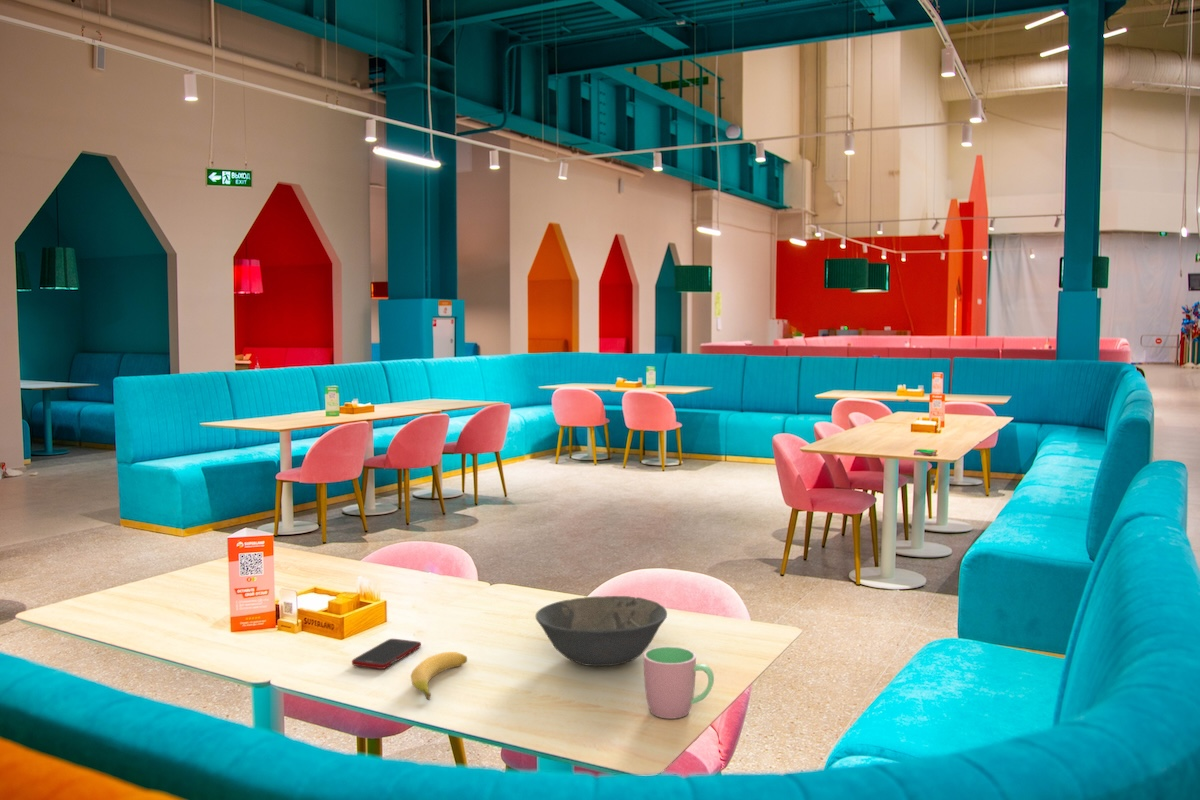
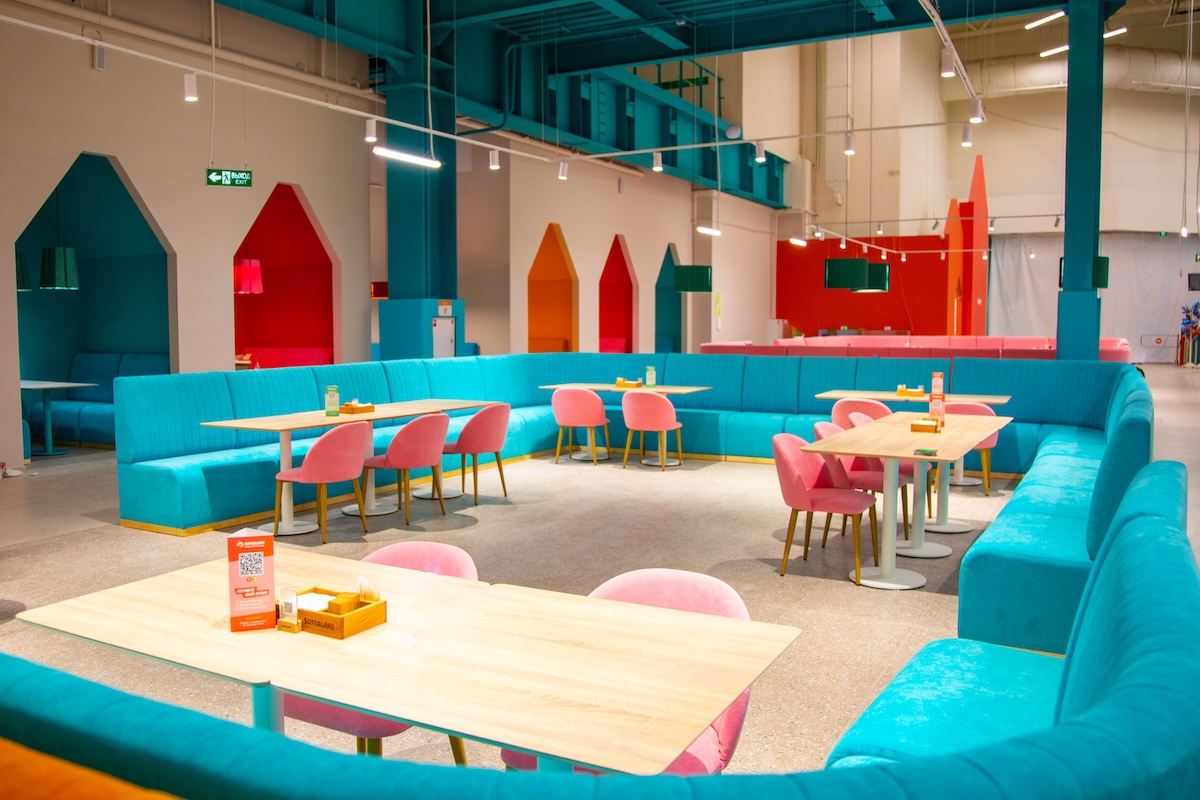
- banana (439, 669)
- cup (678, 683)
- cell phone (387, 653)
- bowl (601, 633)
